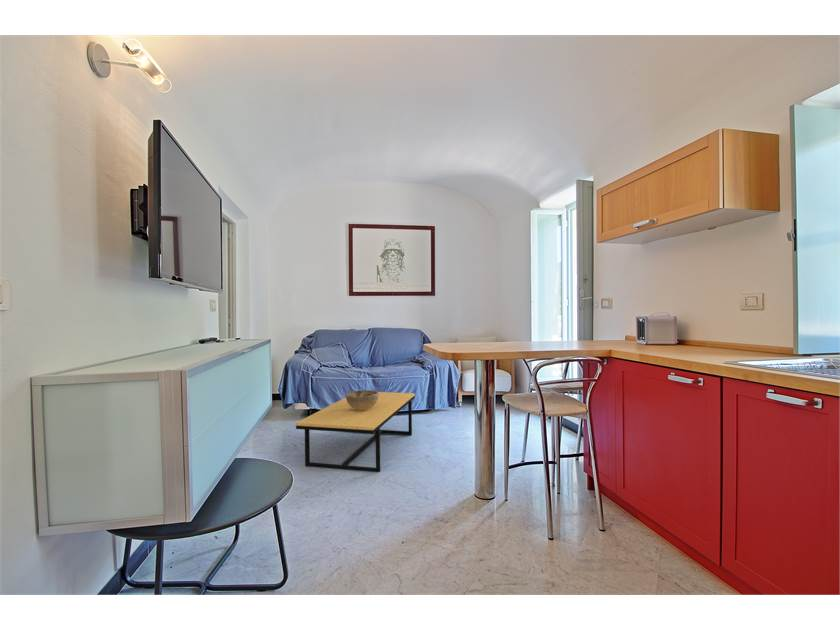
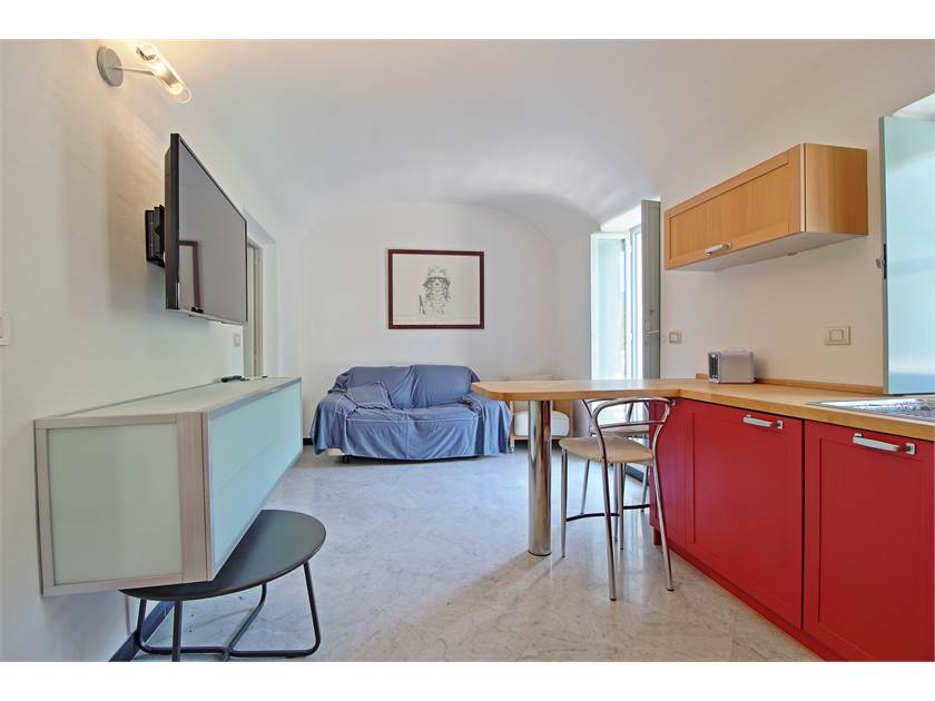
- coffee table (364, 427)
- decorative bowl (362, 401)
